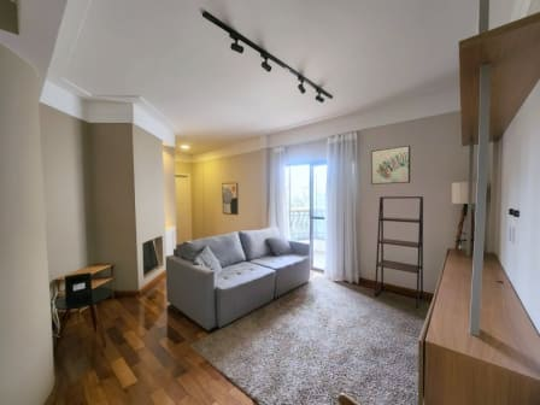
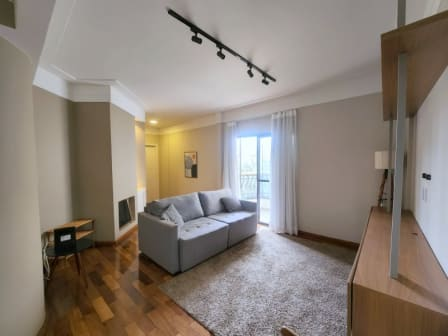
- shelving unit (398, 245)
- wall art (389, 165)
